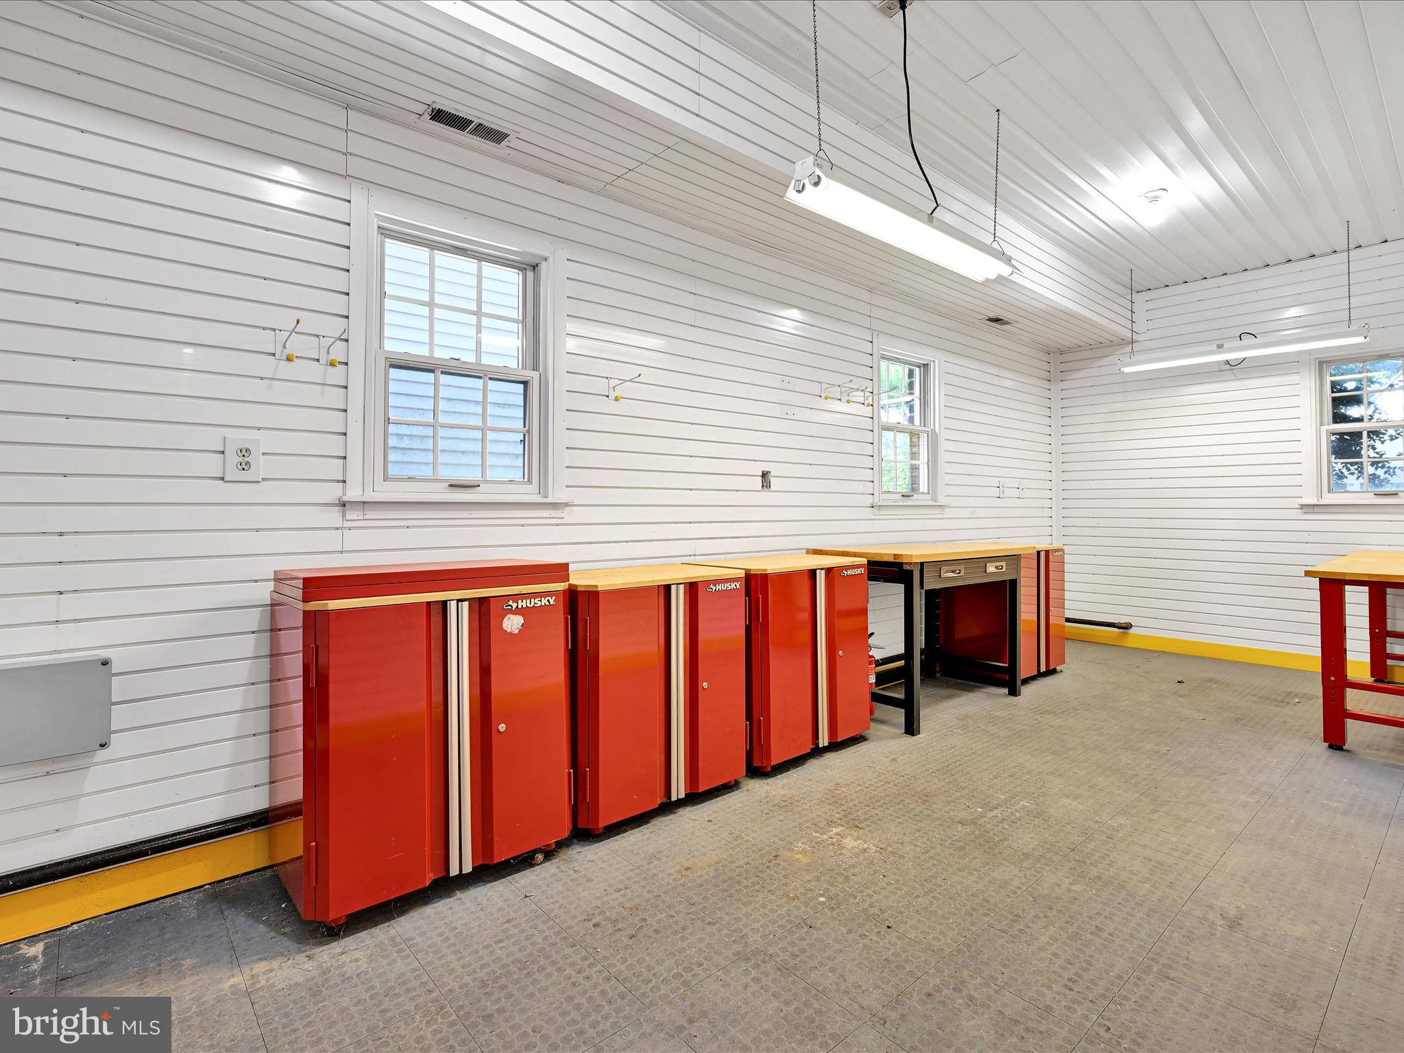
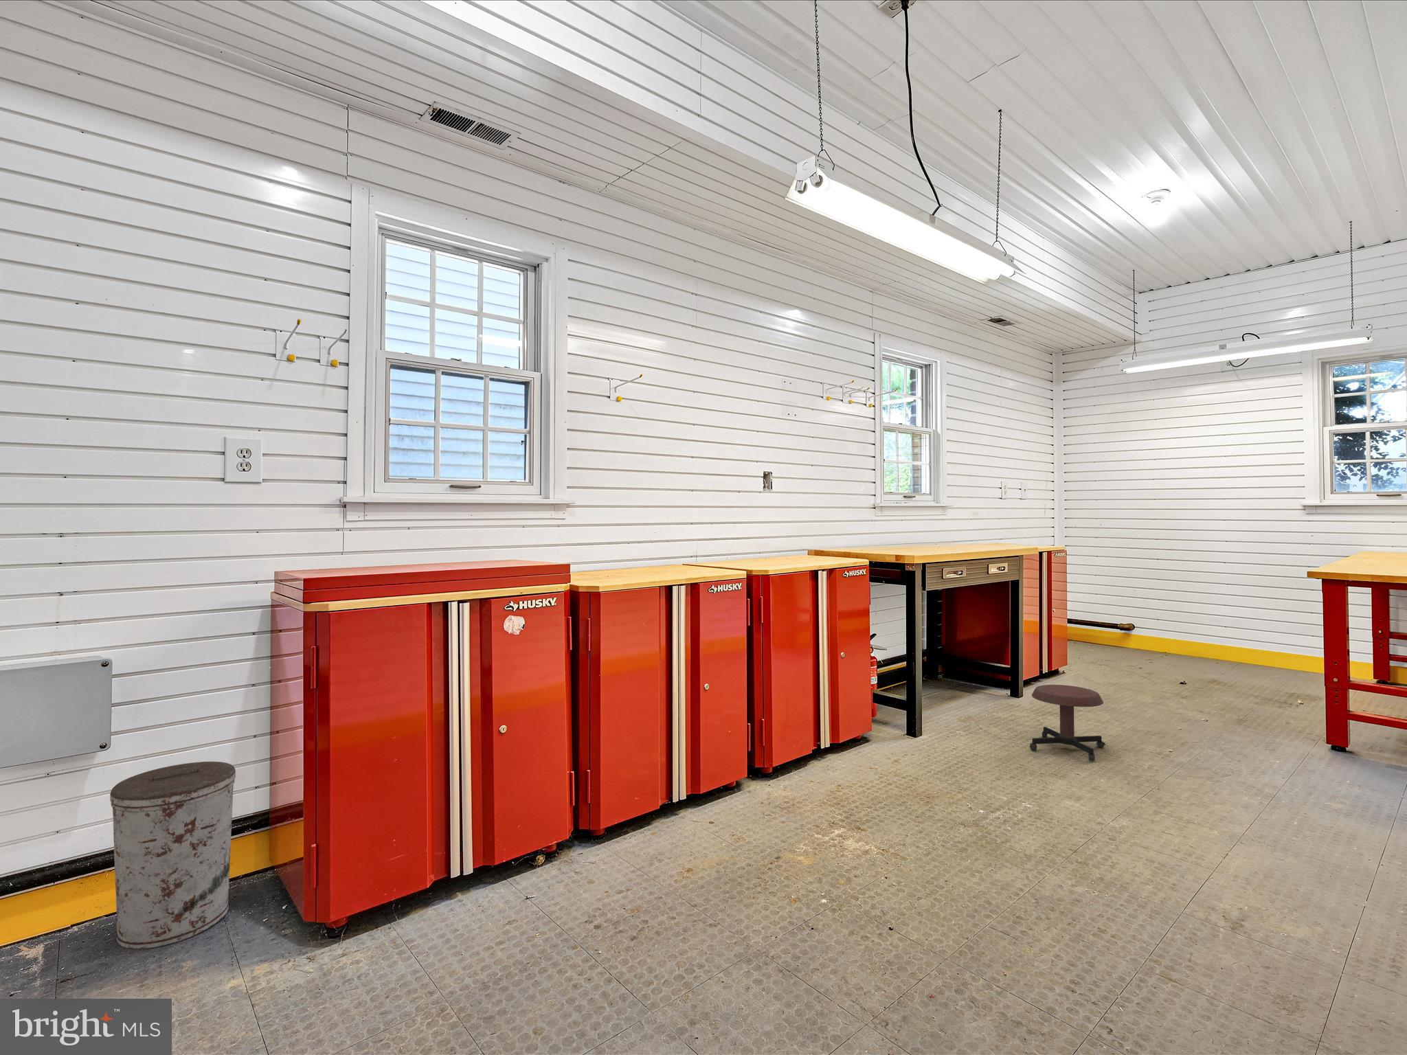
+ trash can (175, 847)
+ stool (1066, 719)
